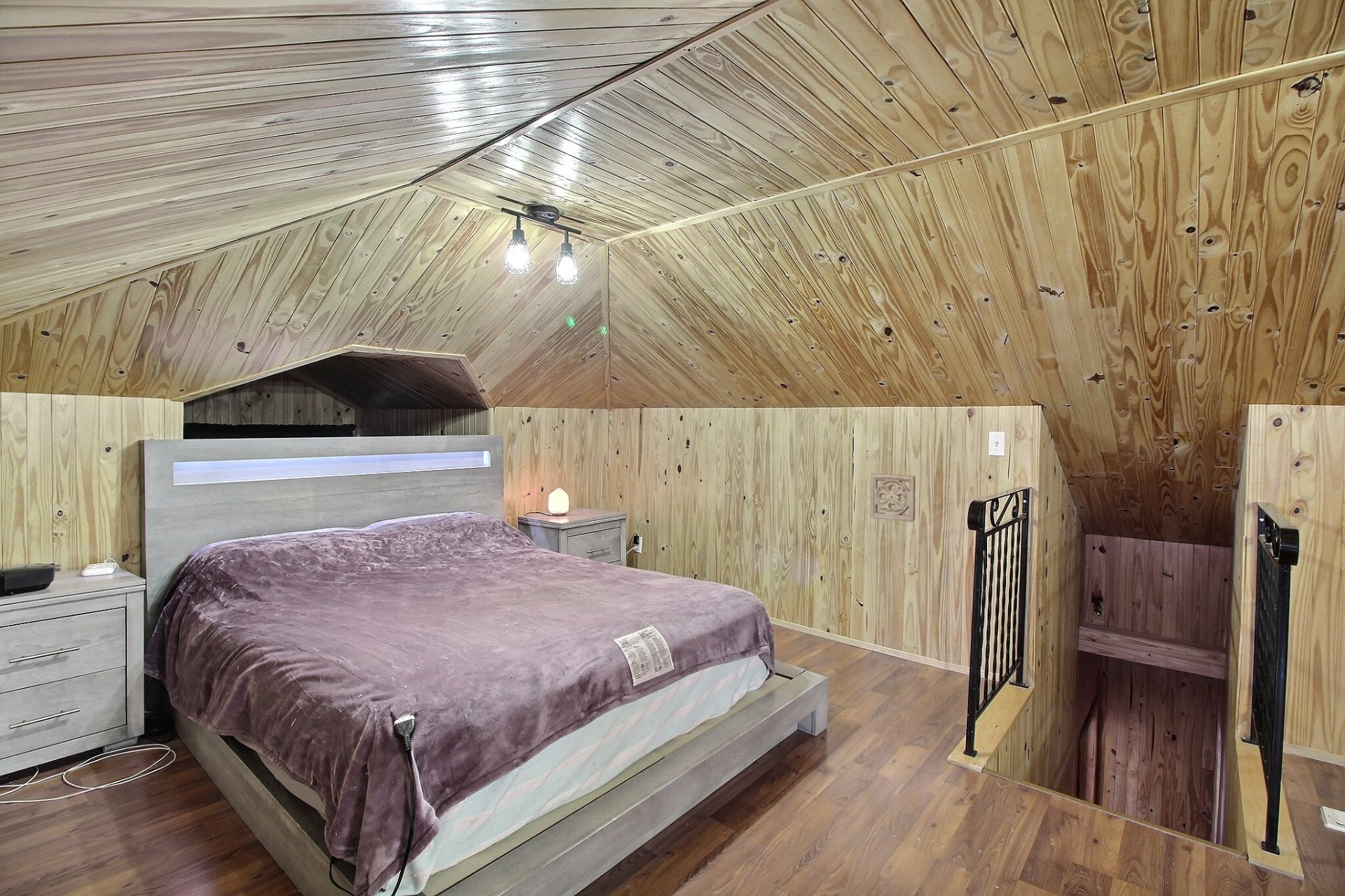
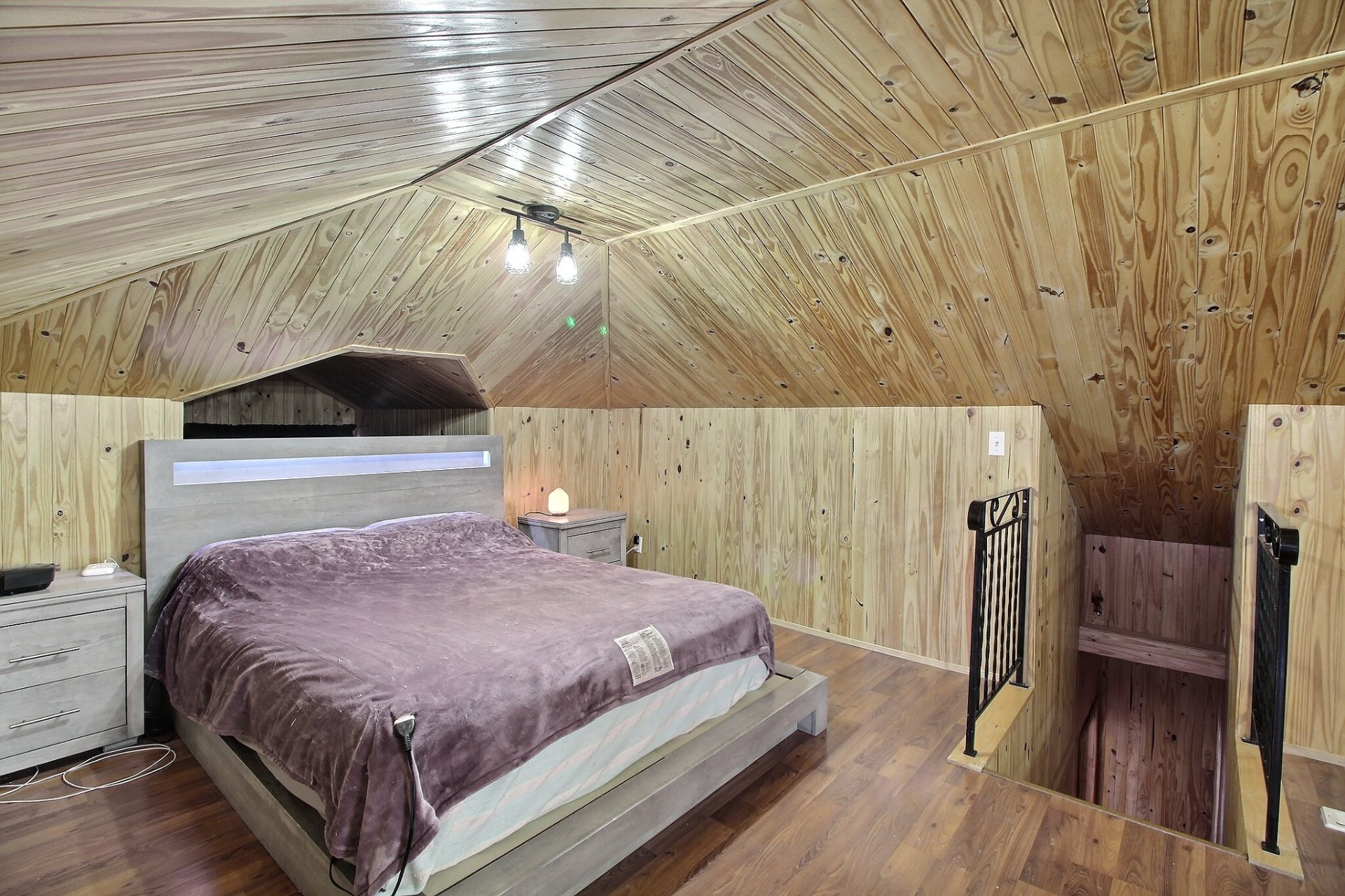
- wall ornament (892, 498)
